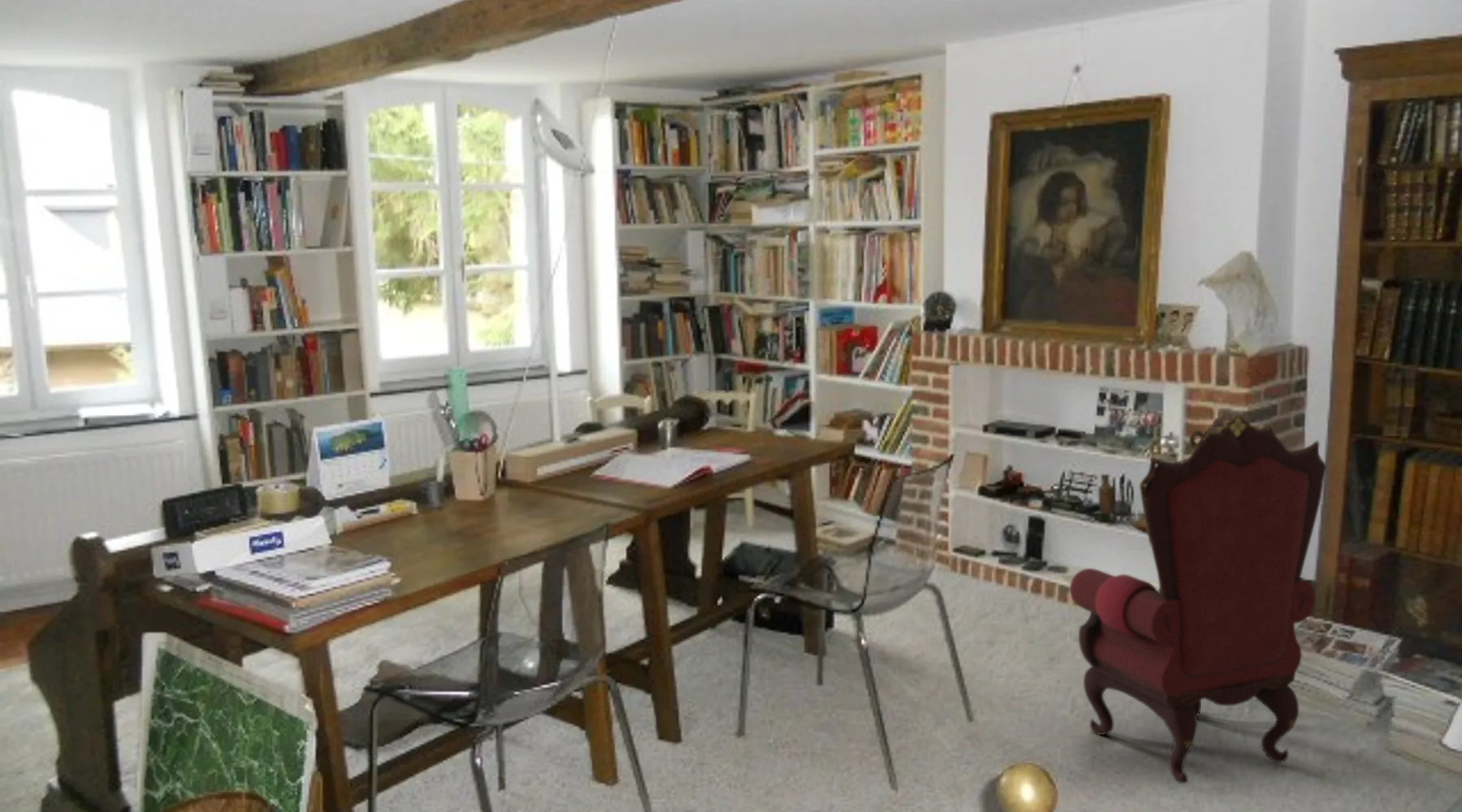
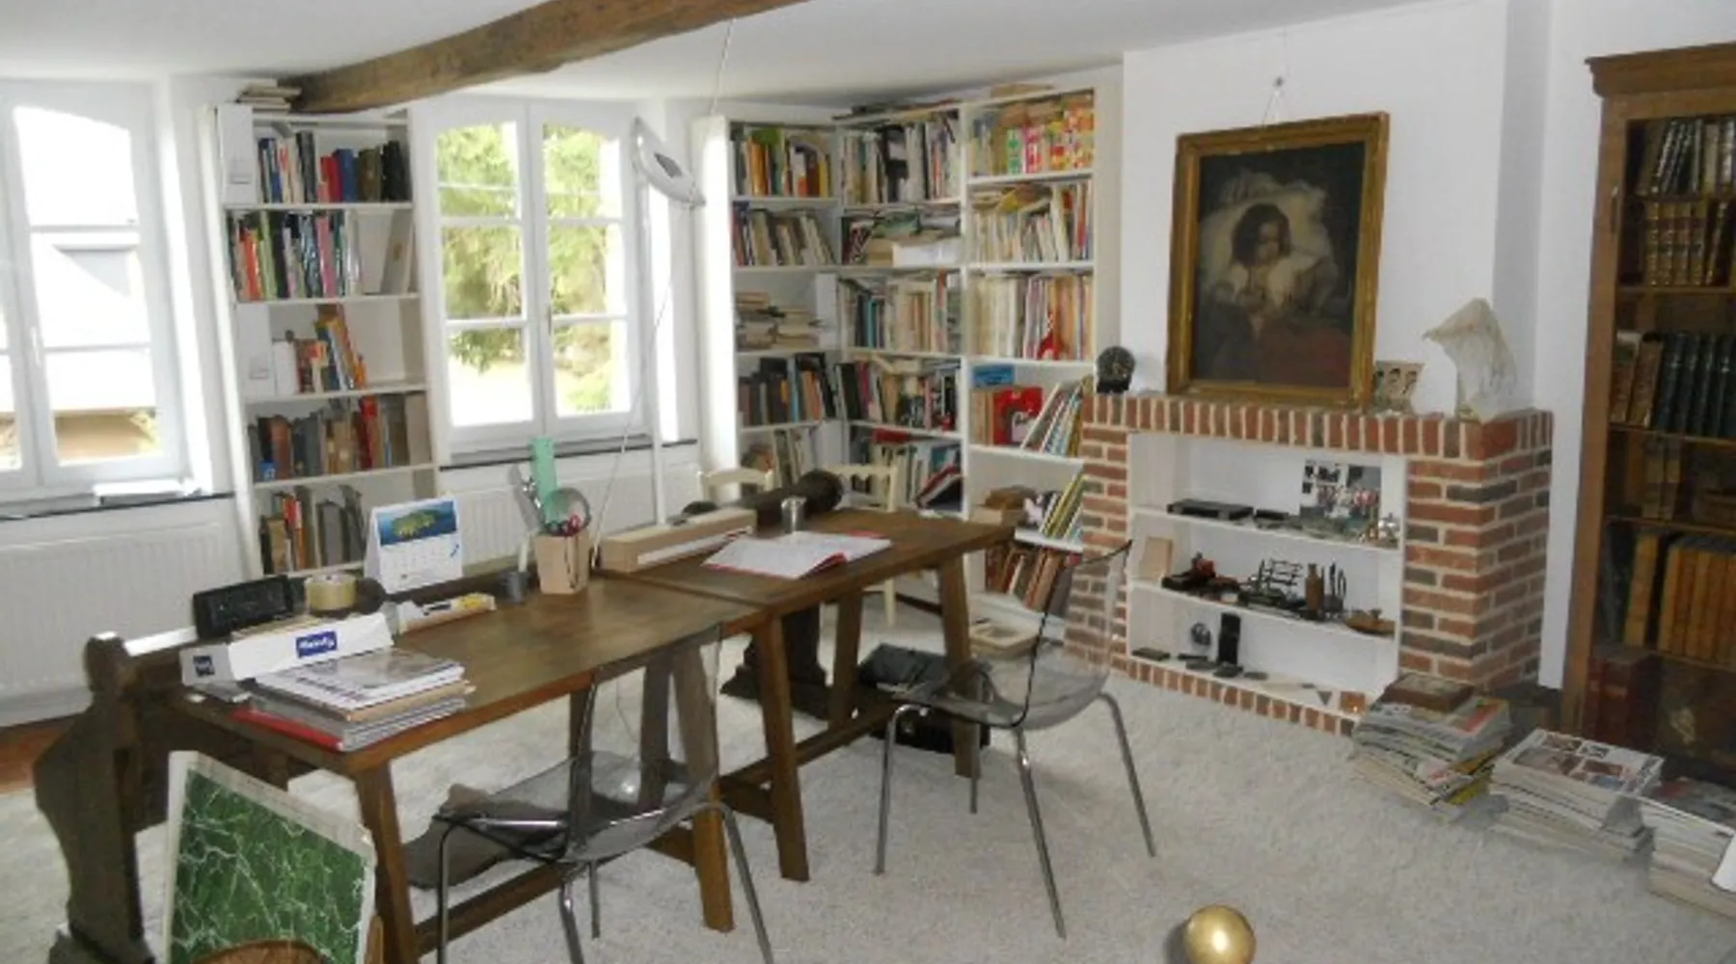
- armchair (1191, 581)
